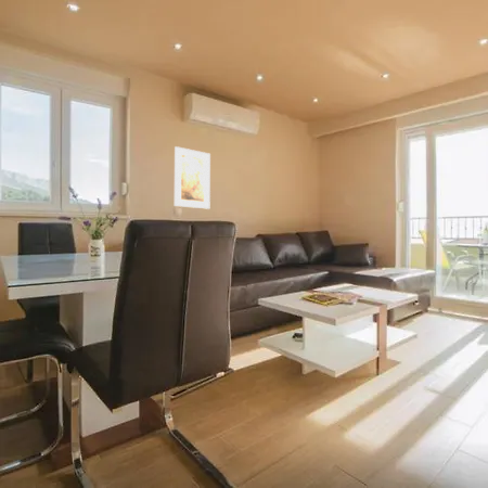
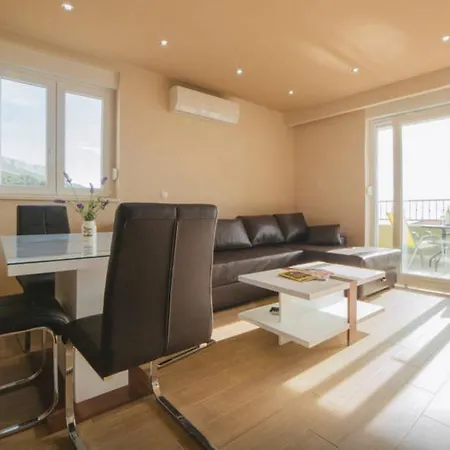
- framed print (192, 179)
